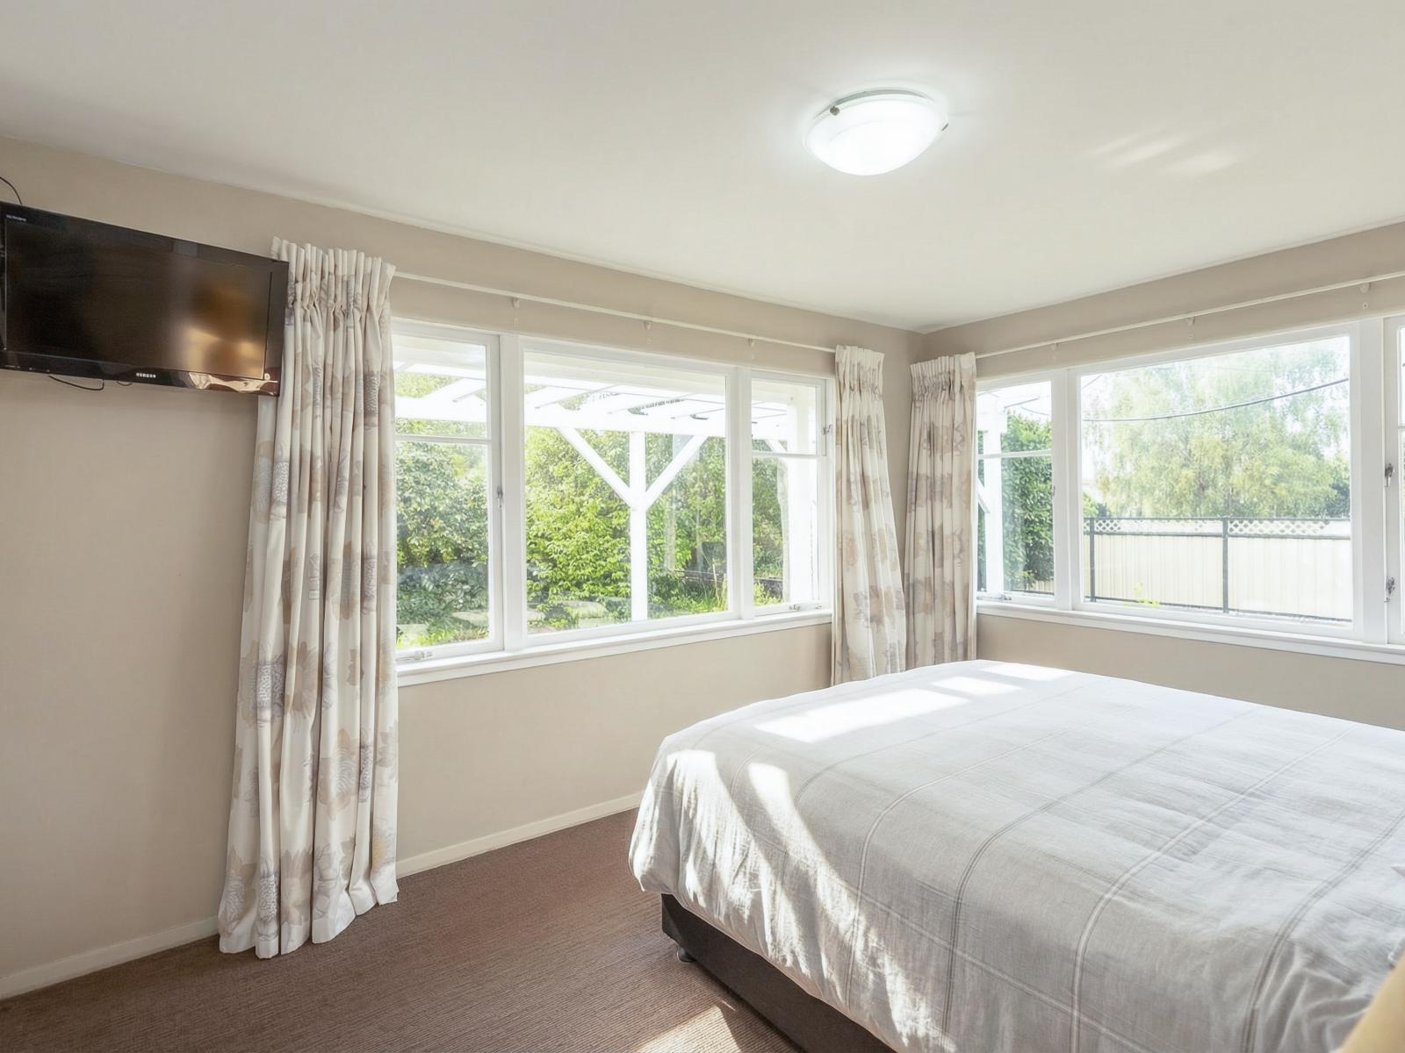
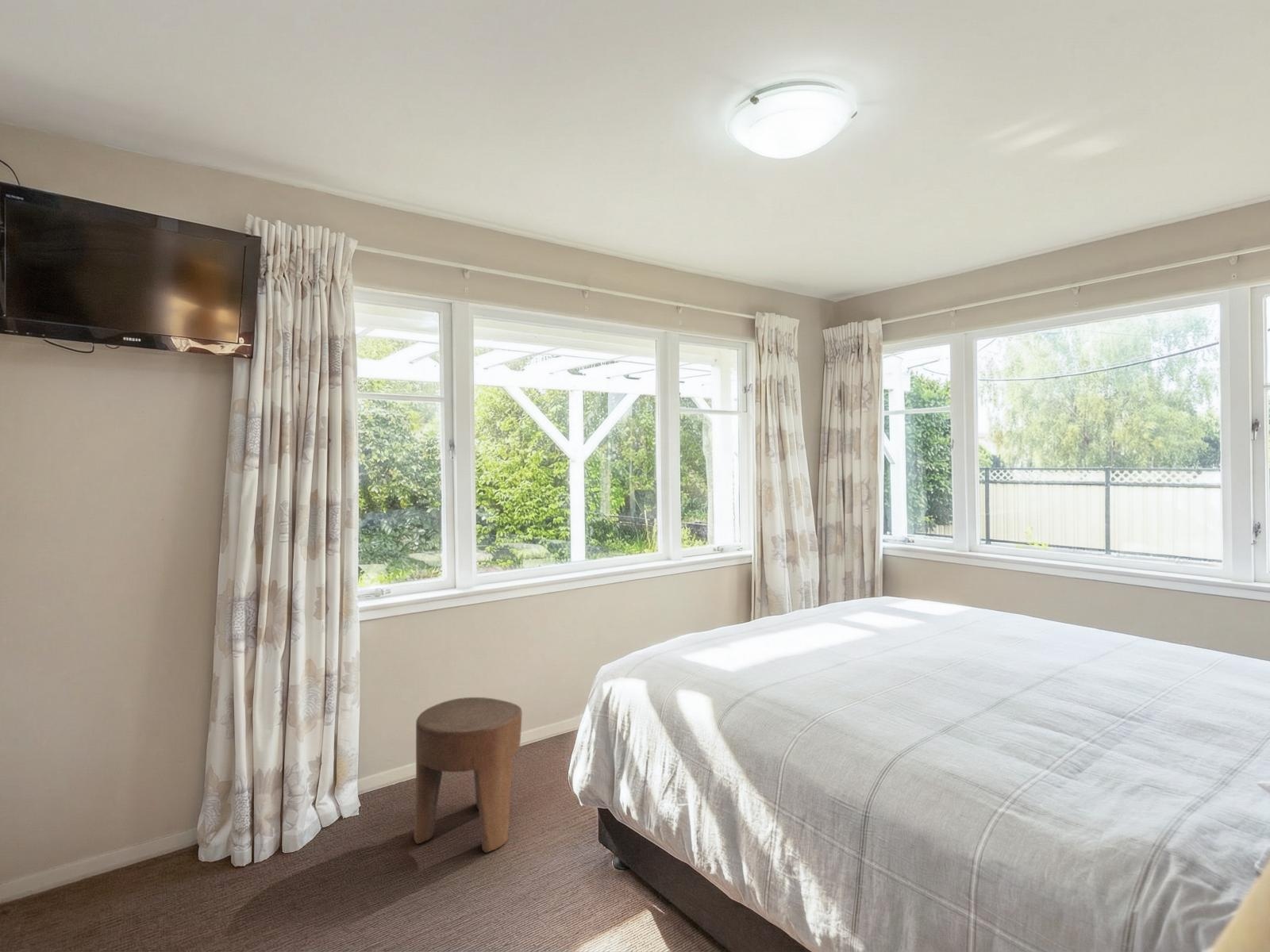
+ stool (469, 770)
